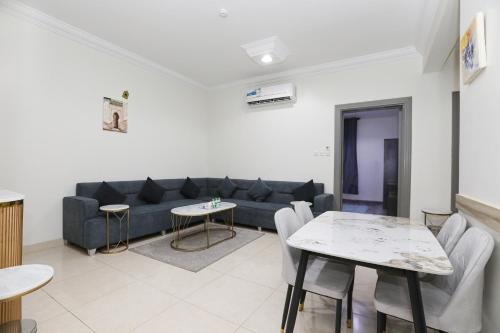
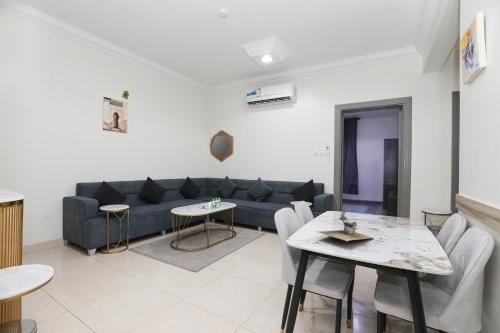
+ home mirror (220, 145)
+ succulent plant (344, 224)
